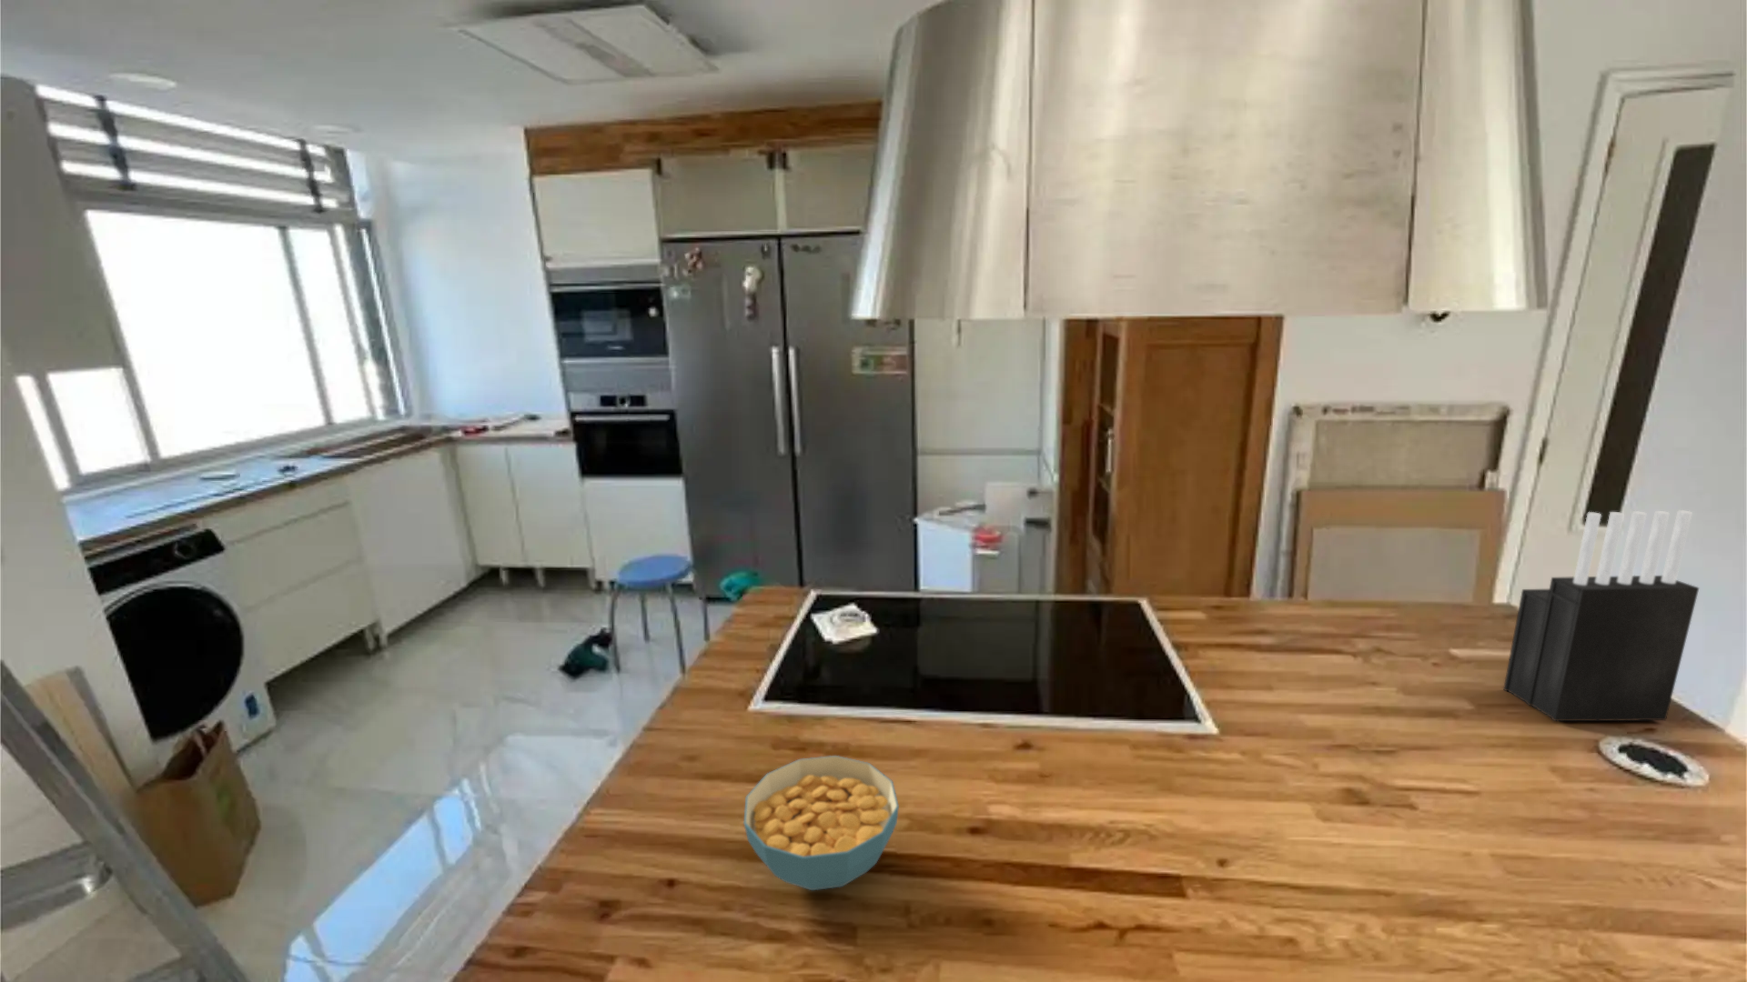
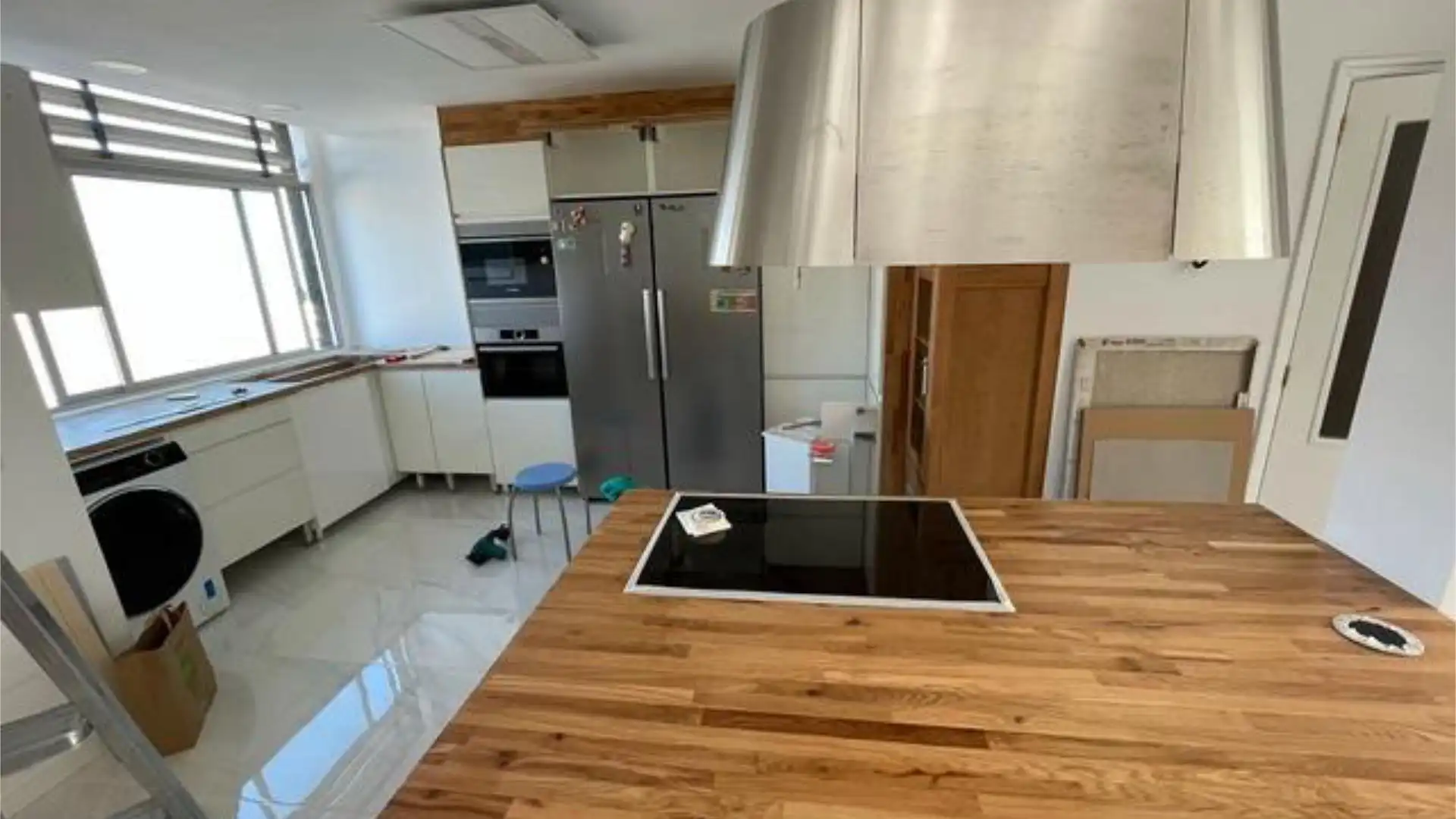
- cereal bowl (823, 833)
- knife block (1595, 607)
